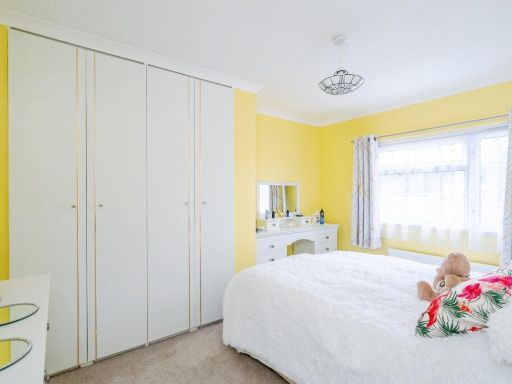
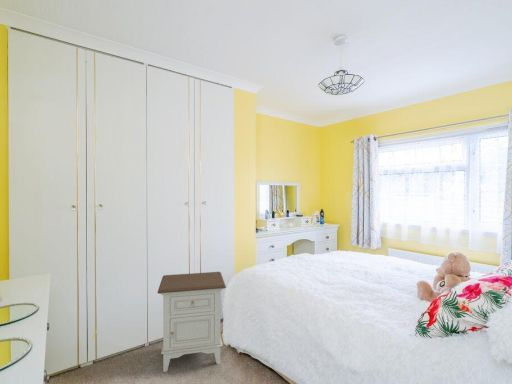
+ nightstand (192, 318)
